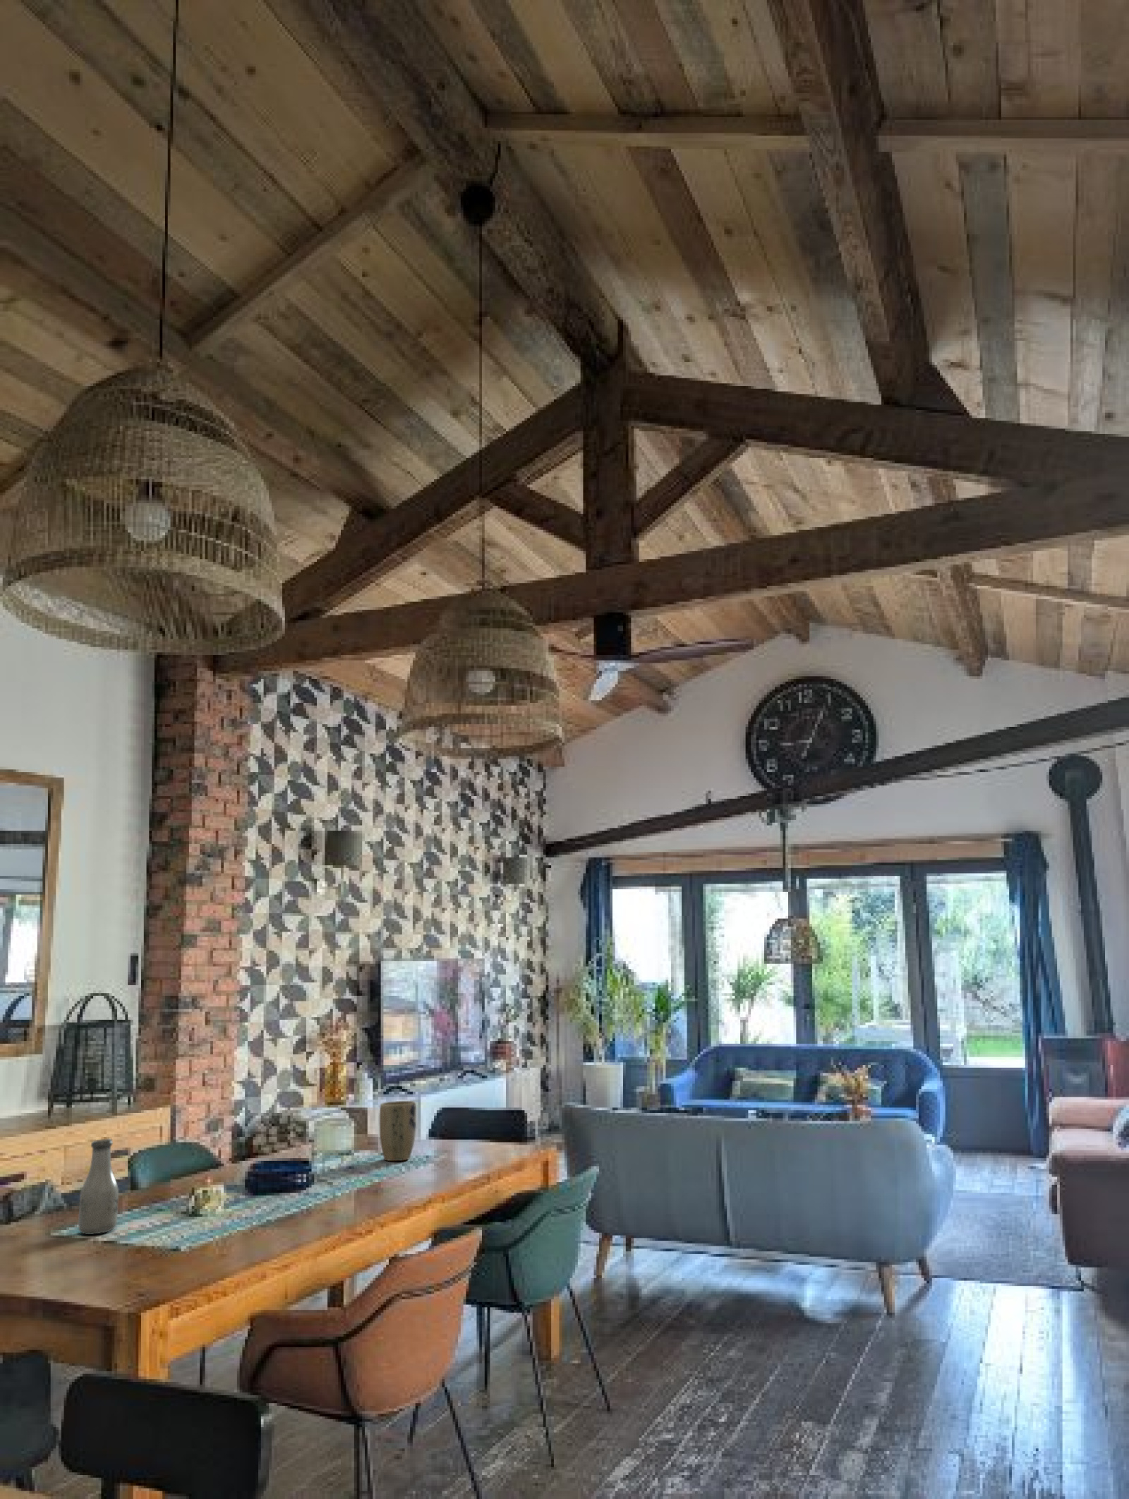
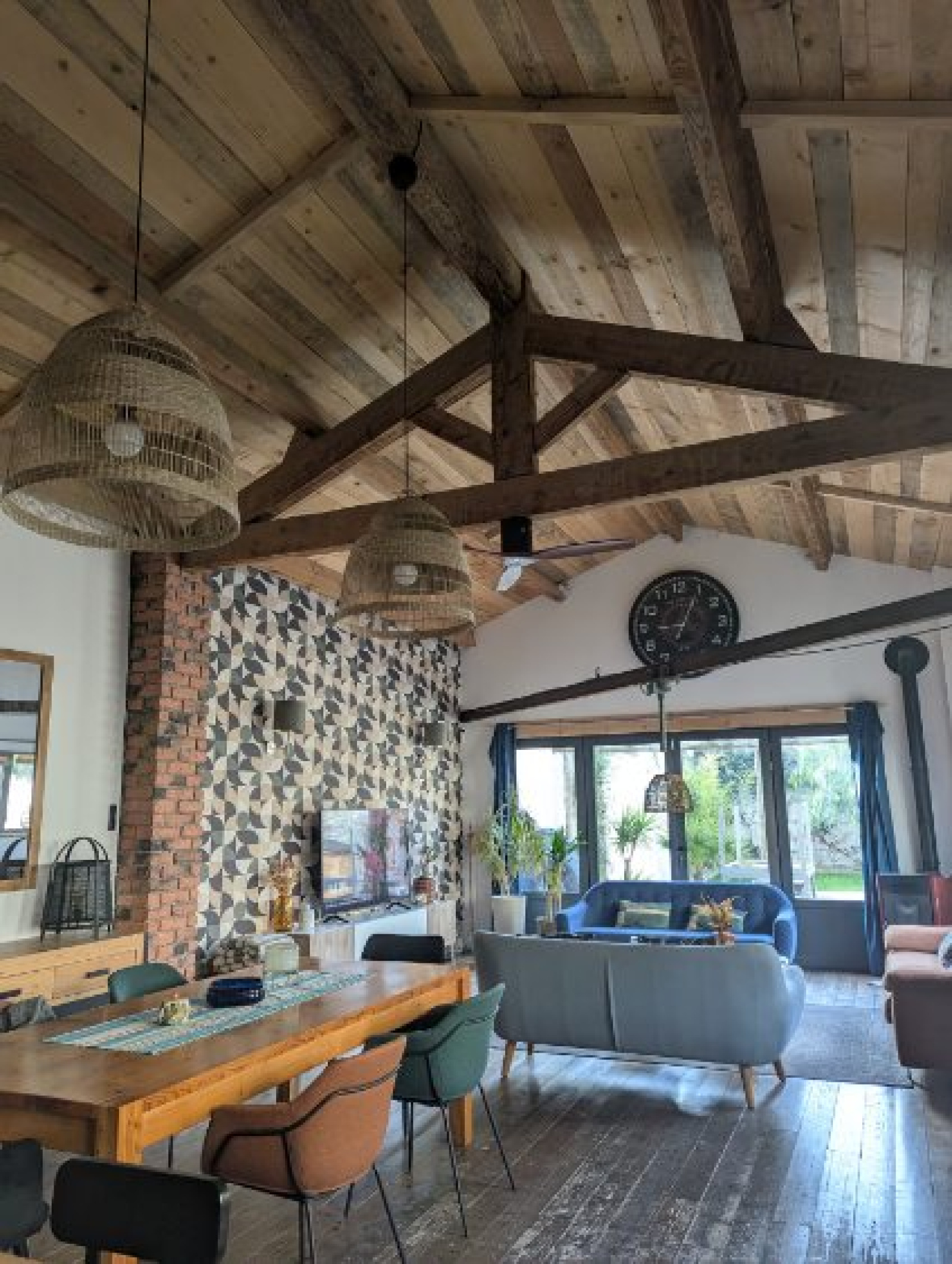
- plant pot (397, 1130)
- bottle (100, 1185)
